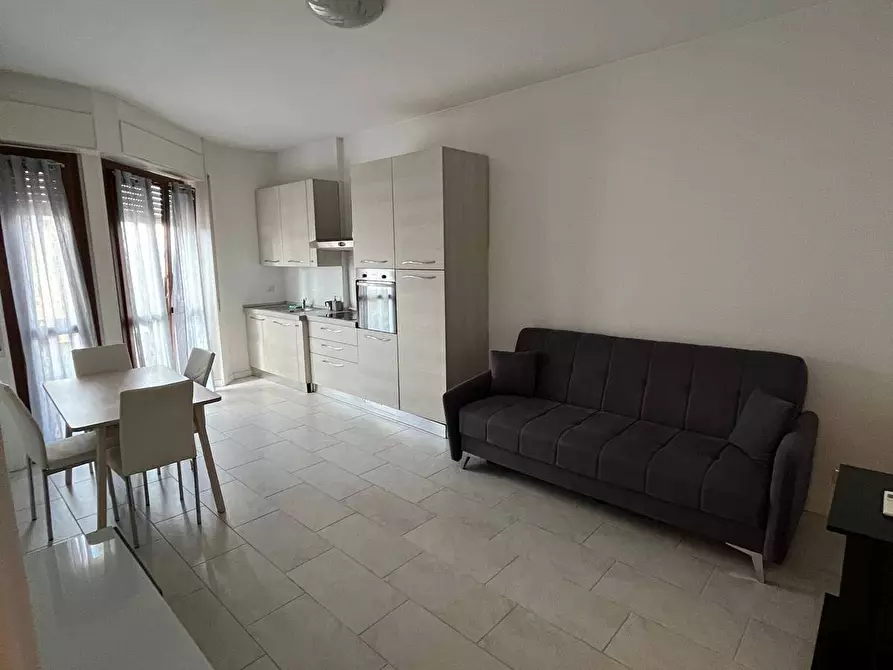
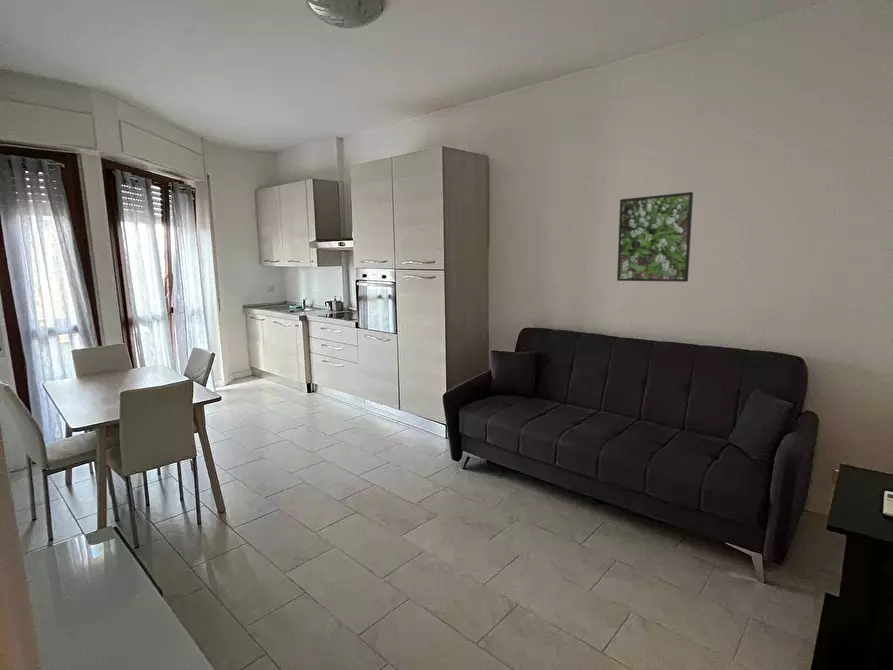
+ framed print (652, 239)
